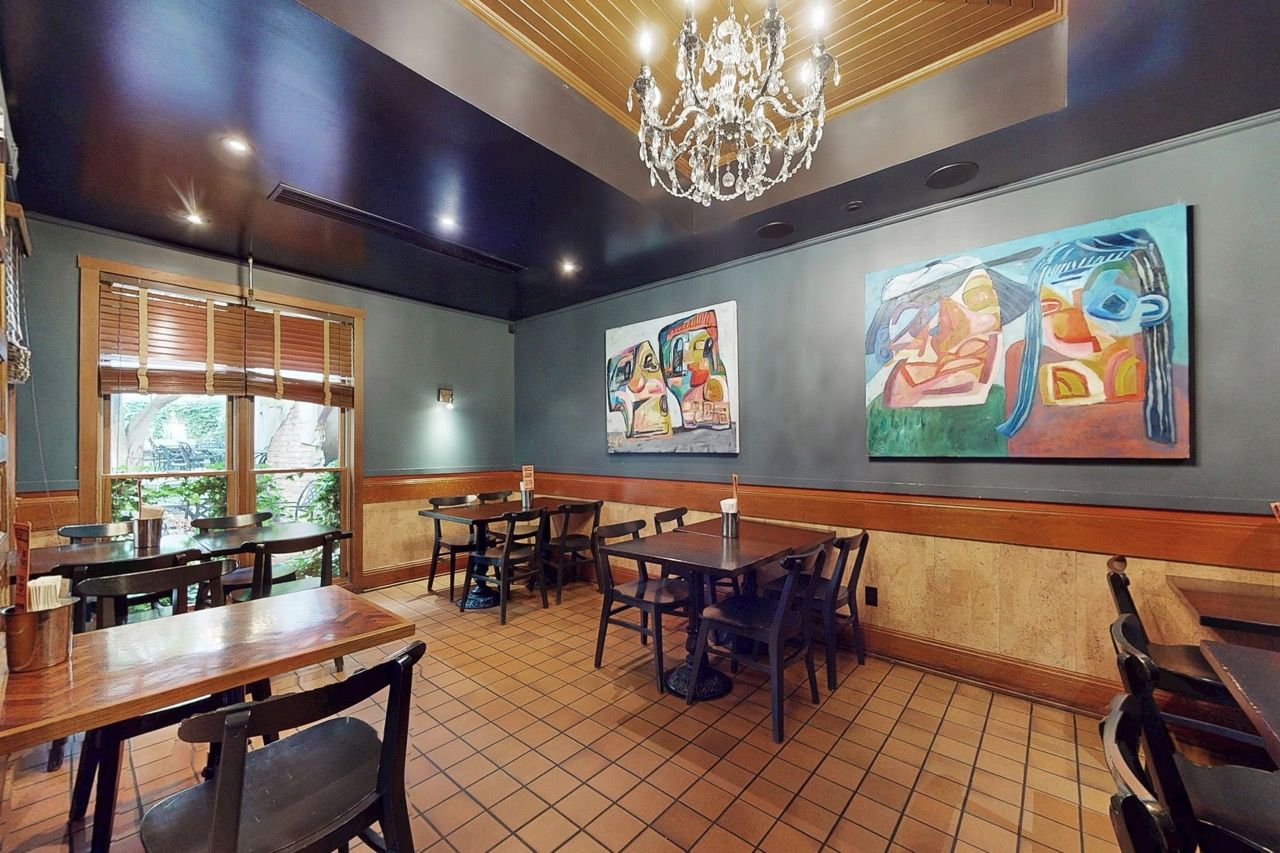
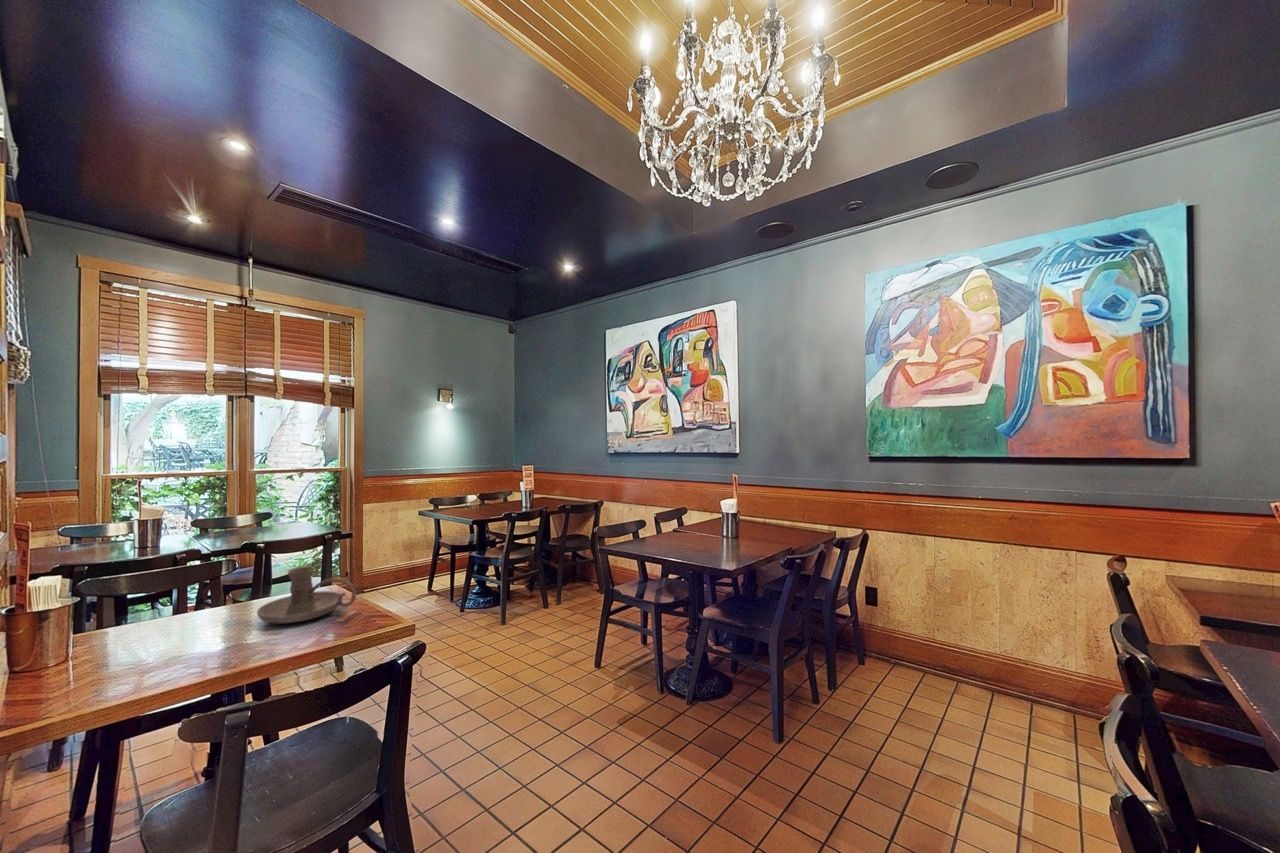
+ candle holder (310, 592)
